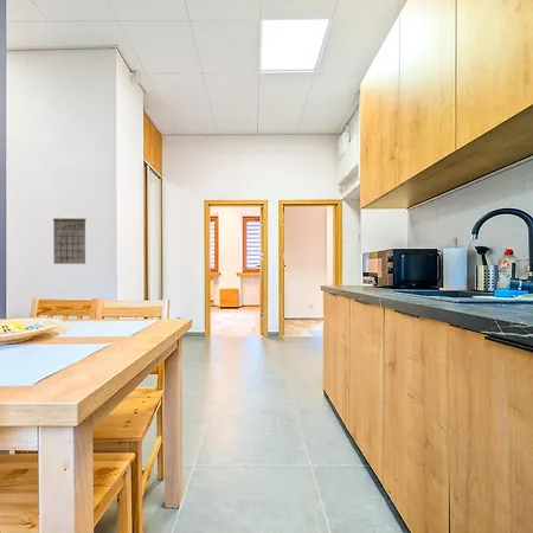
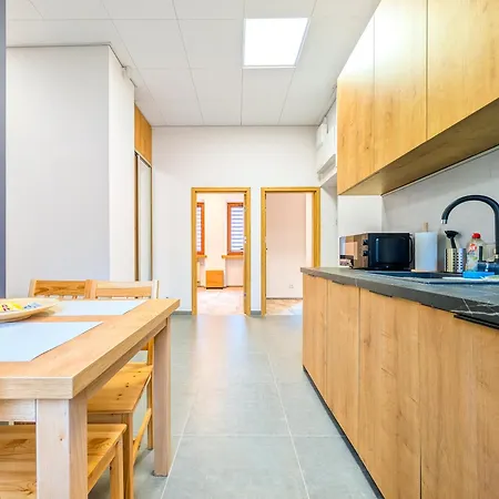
- calendar (69, 236)
